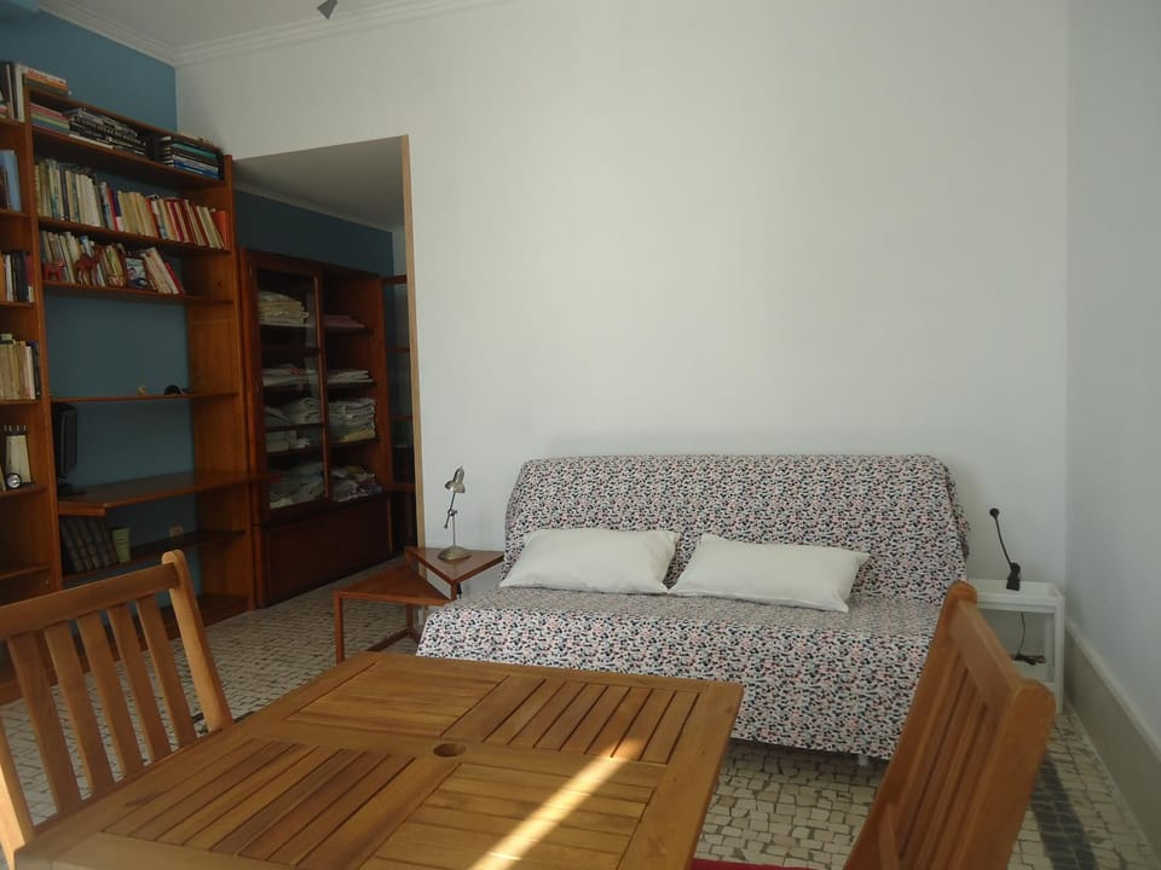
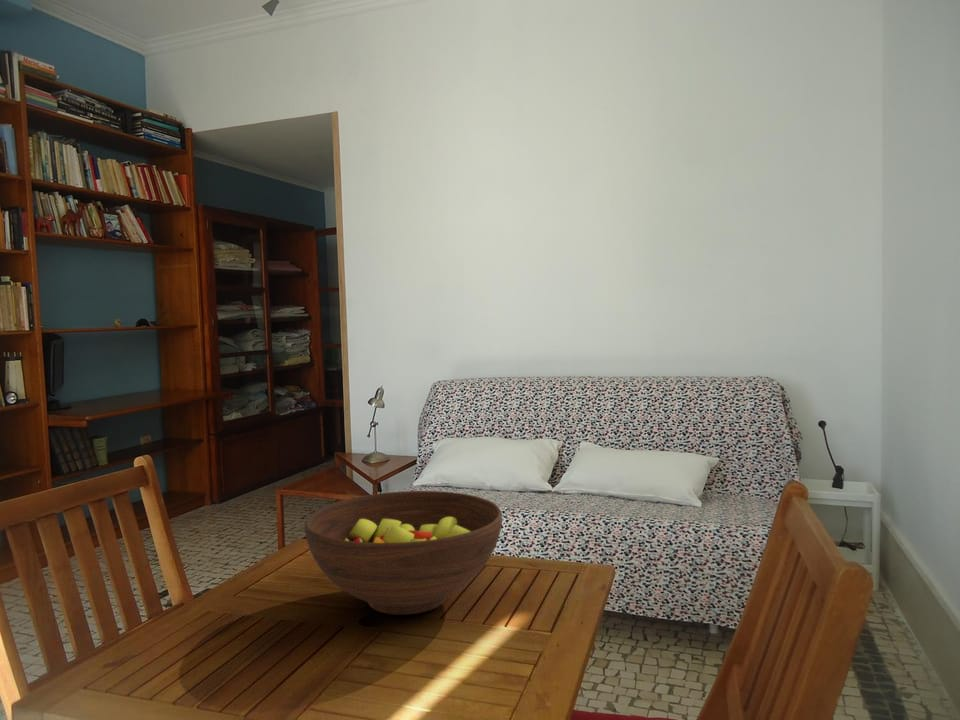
+ fruit bowl (406, 558)
